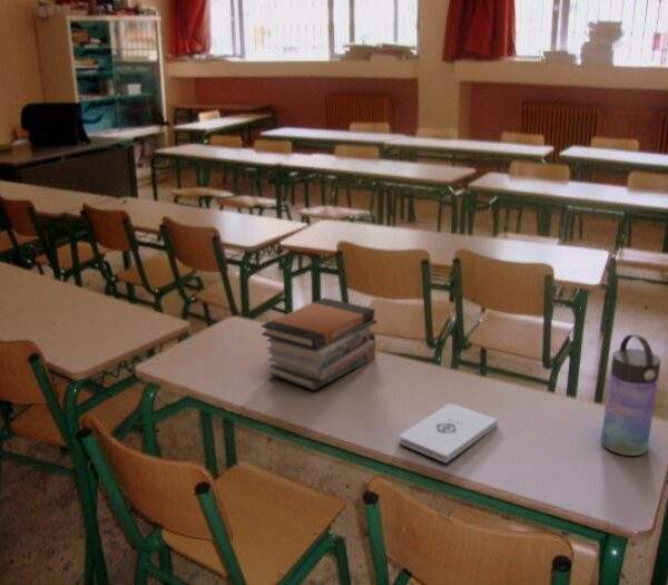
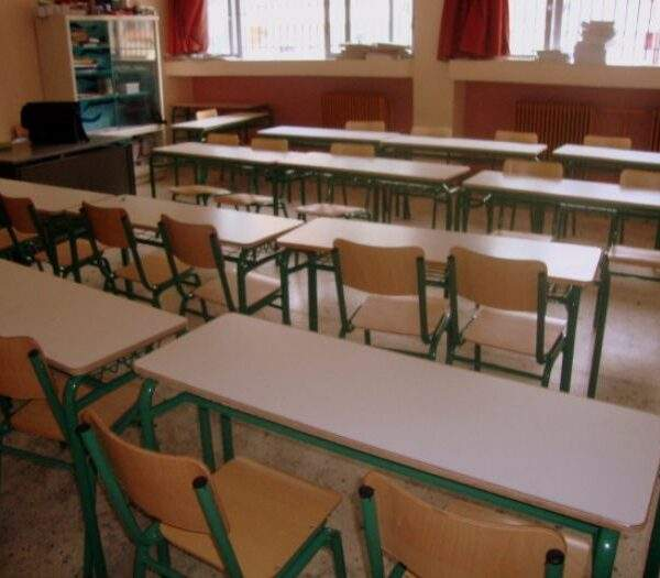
- notepad (448, 430)
- book stack (321, 342)
- water bottle (630, 391)
